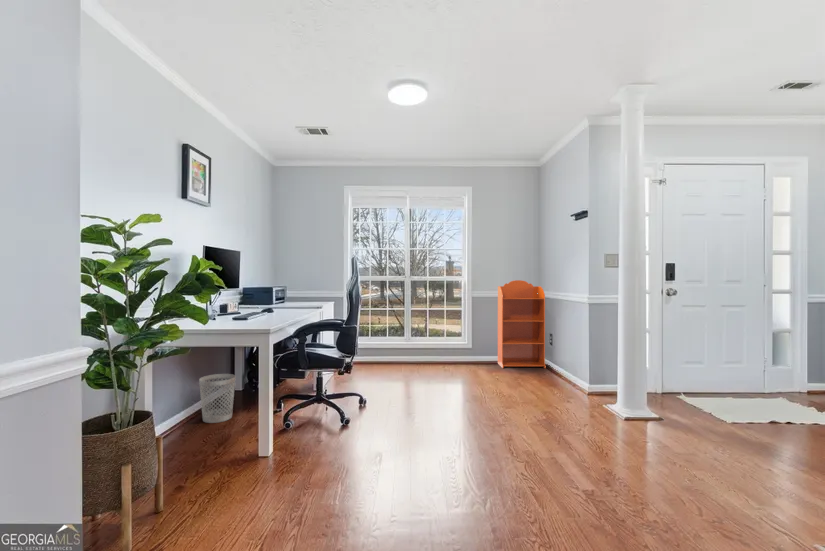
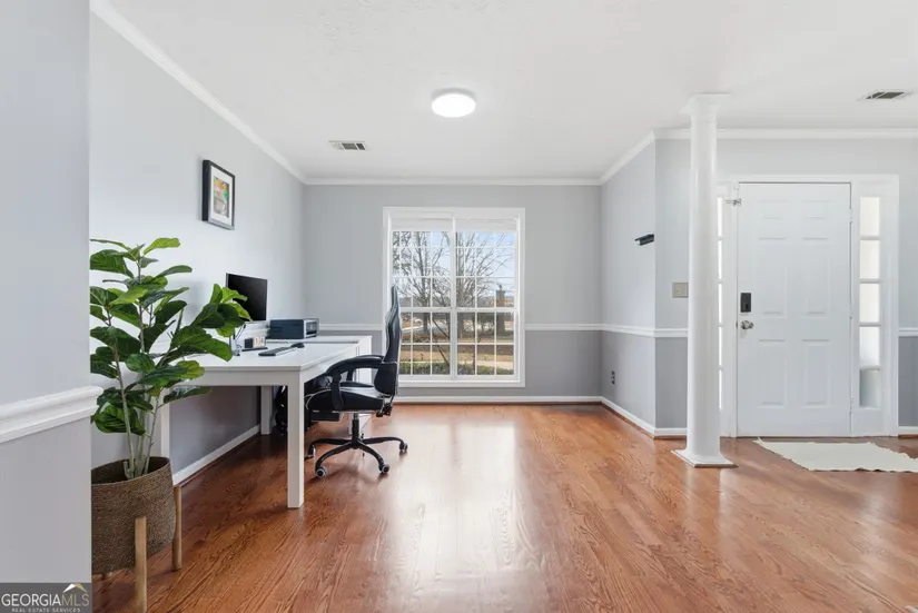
- wastebasket (218, 398)
- bookcase (521, 323)
